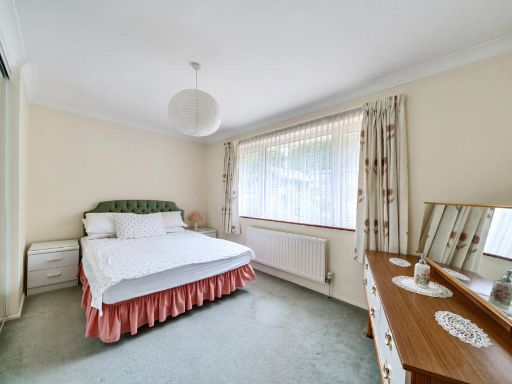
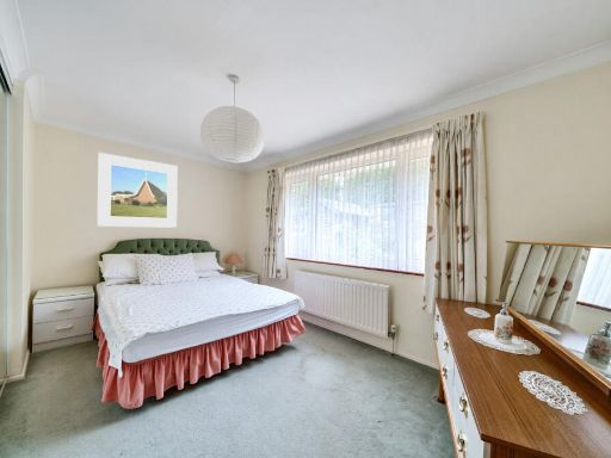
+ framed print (141, 193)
